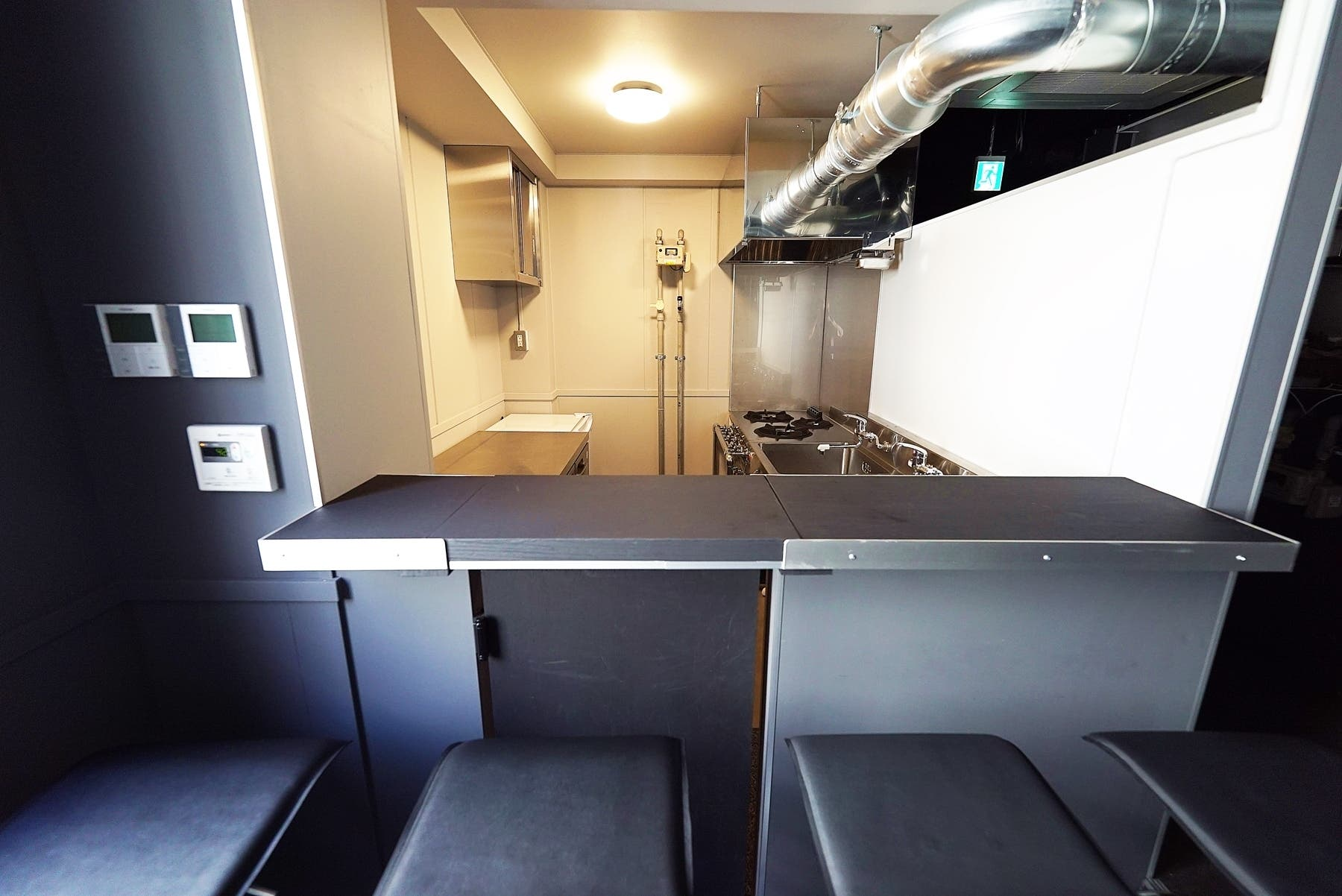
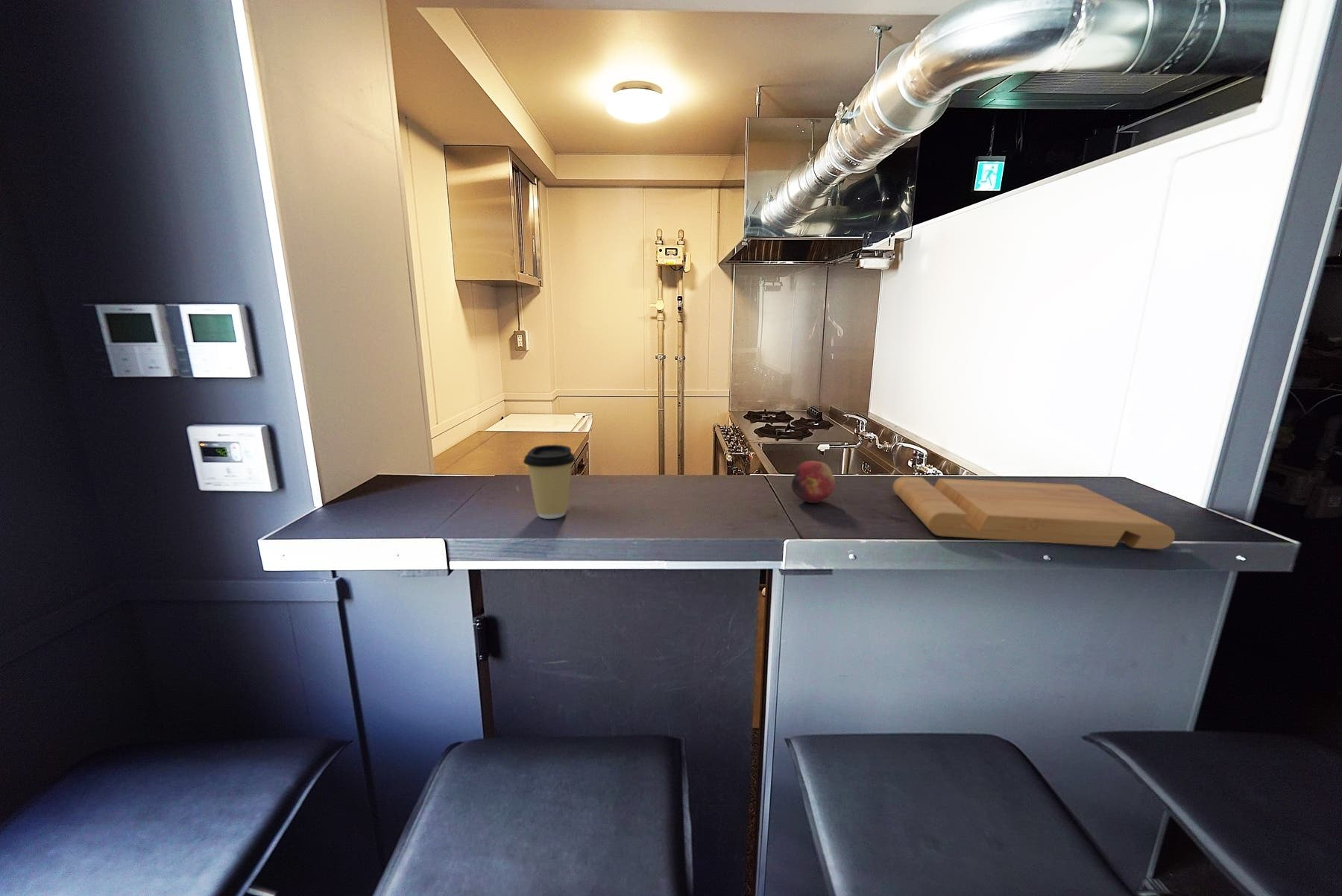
+ coffee cup (550, 482)
+ fruit (813, 482)
+ cutting board (1013, 508)
